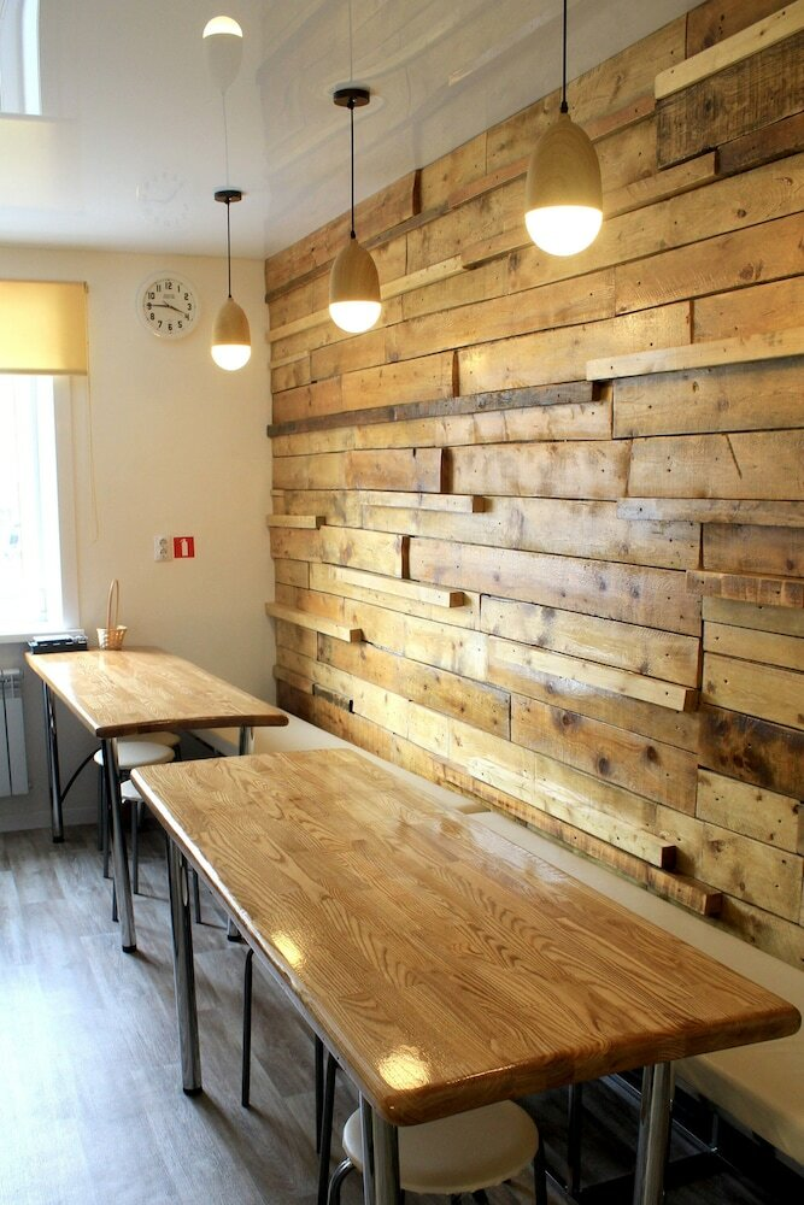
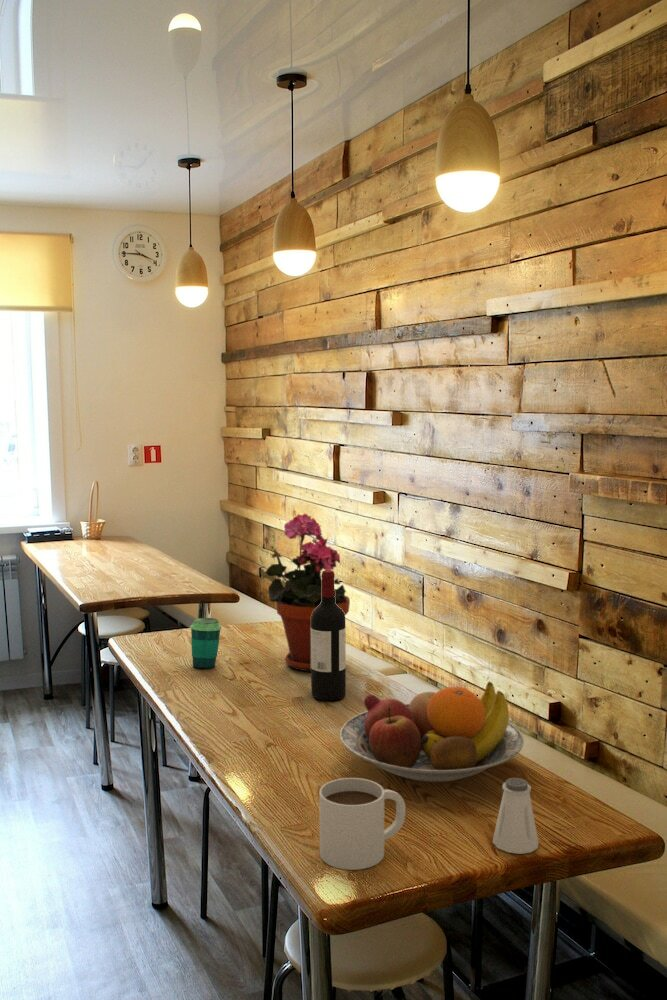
+ mug (364, 819)
+ potted plant (309, 590)
+ wine bottle (328, 634)
+ cup (206, 643)
+ fruit bowl (430, 726)
+ saltshaker (516, 812)
